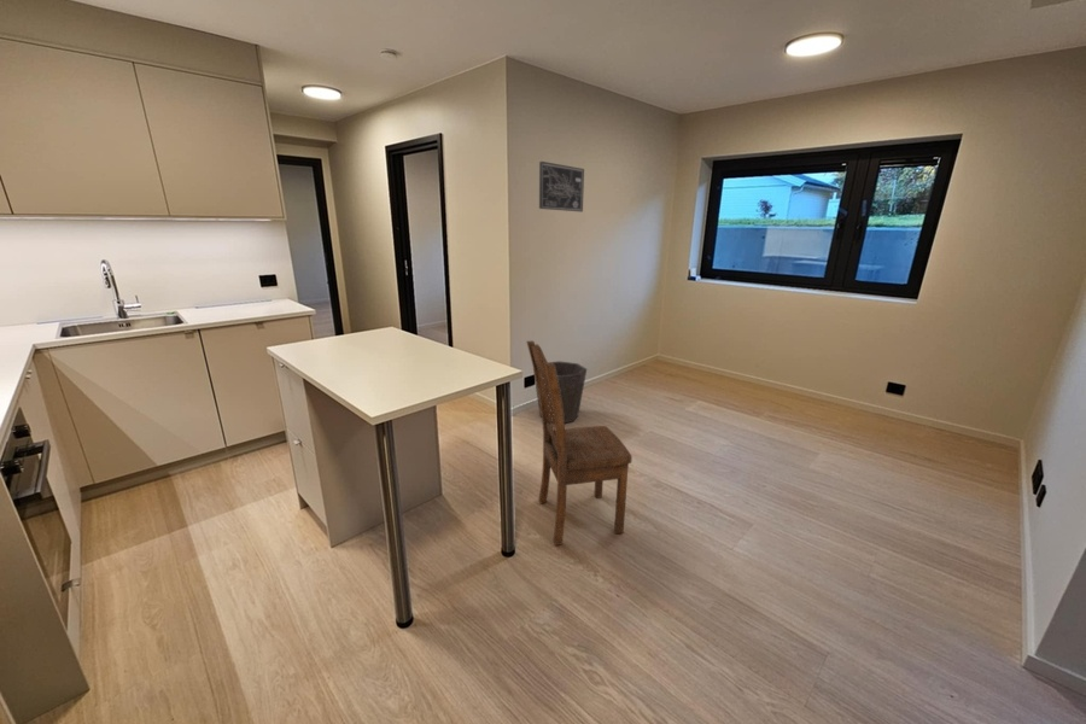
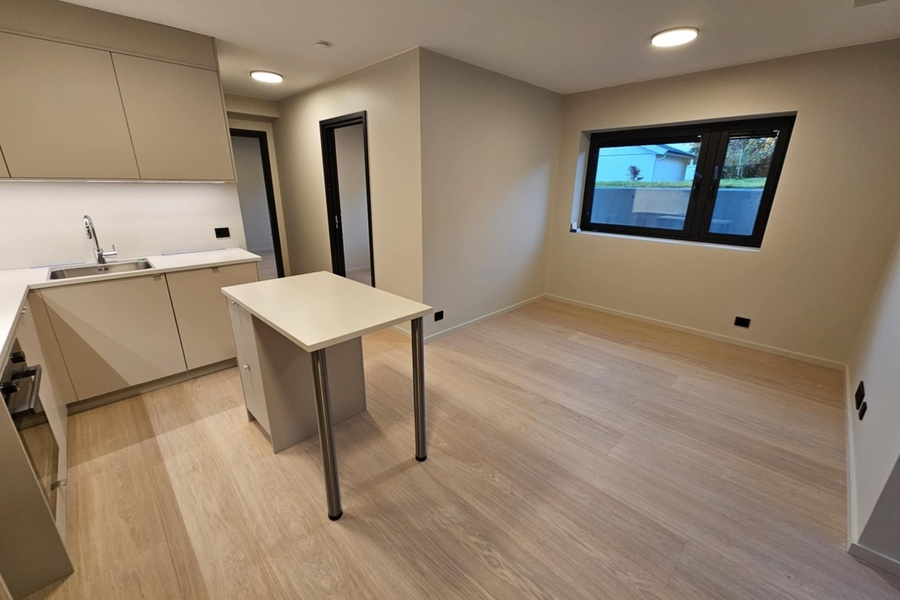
- dining chair (578, 434)
- waste bin (560, 392)
- wall art (562, 187)
